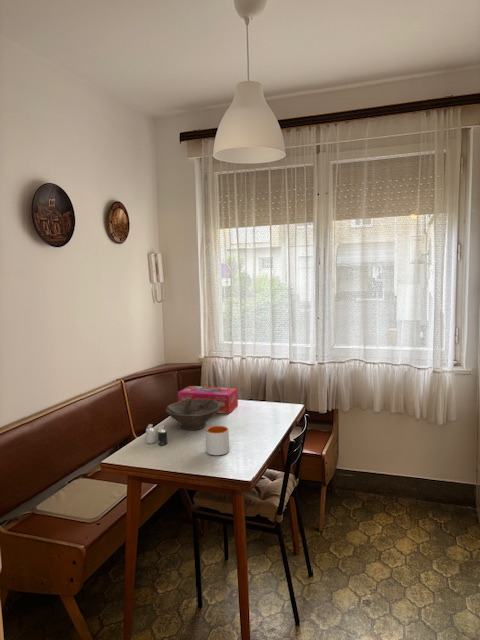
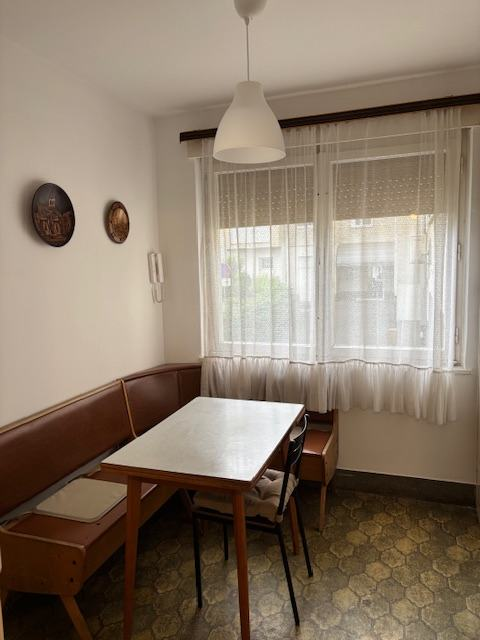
- bowl (193, 415)
- candle (155, 435)
- tissue box (208, 398)
- mug (219, 439)
